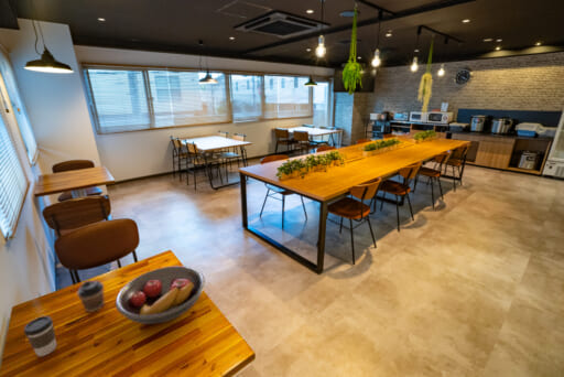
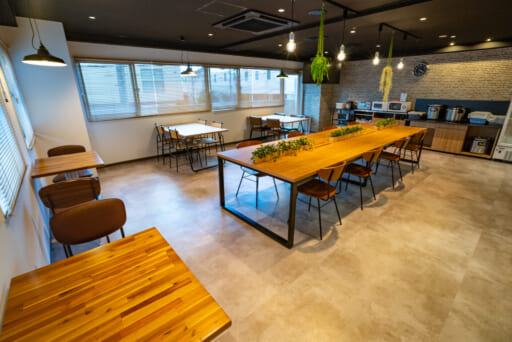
- coffee cup (42, 336)
- coffee cup (91, 294)
- fruit bowl (163, 294)
